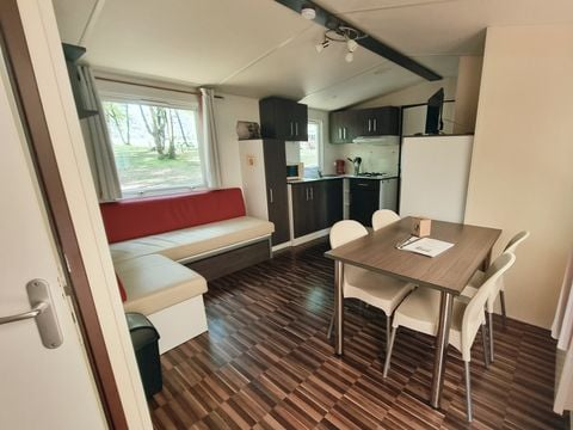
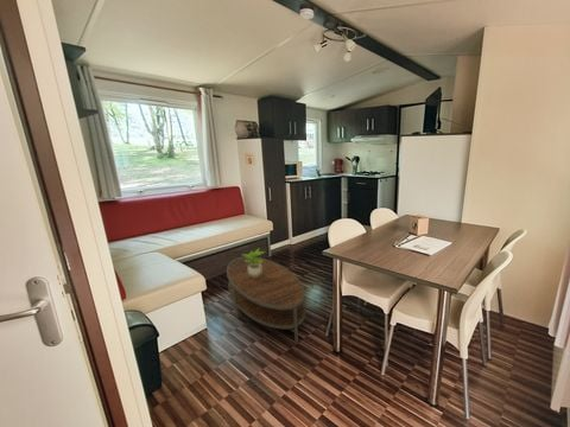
+ coffee table (262, 292)
+ potted plant (254, 262)
